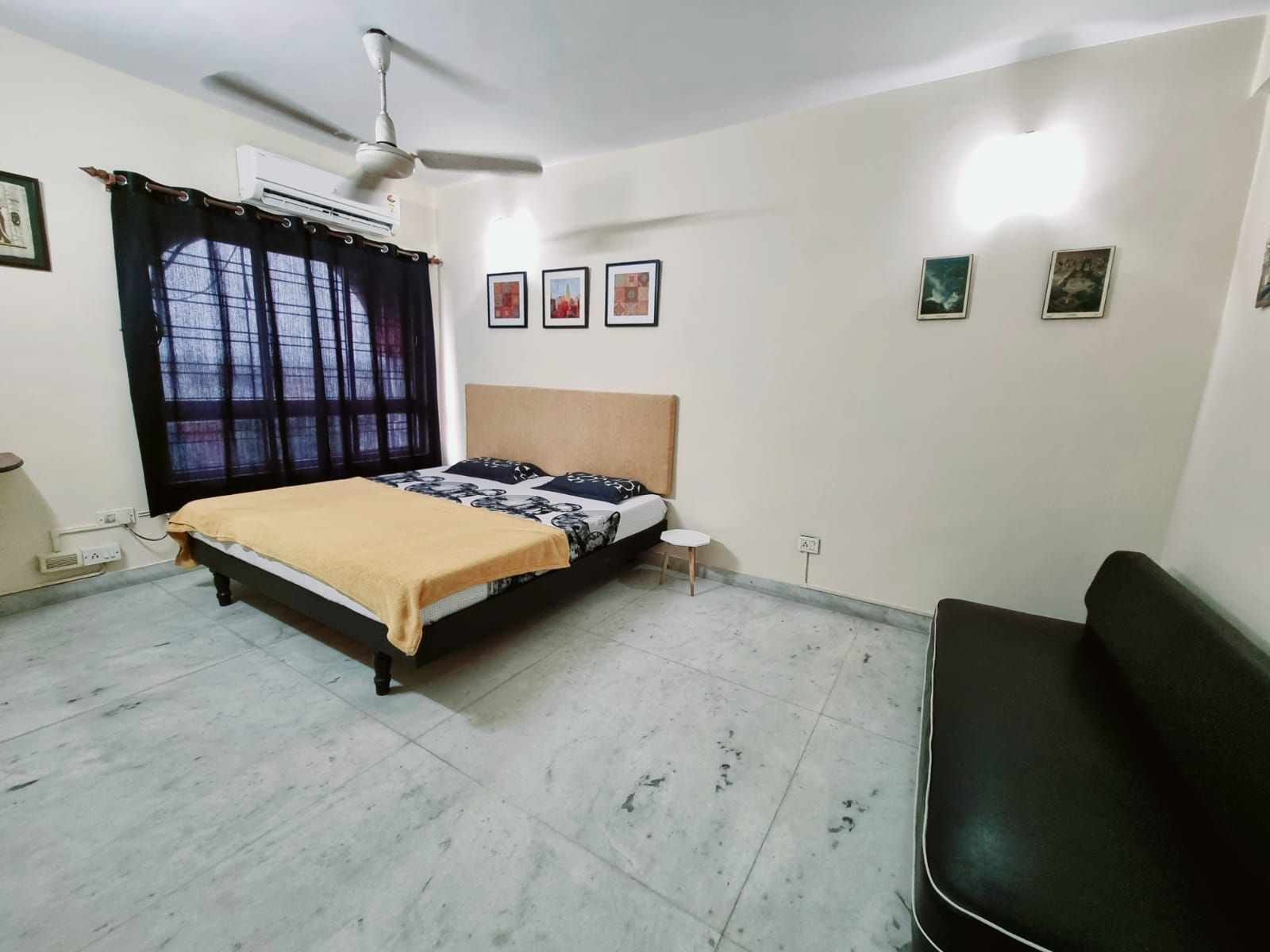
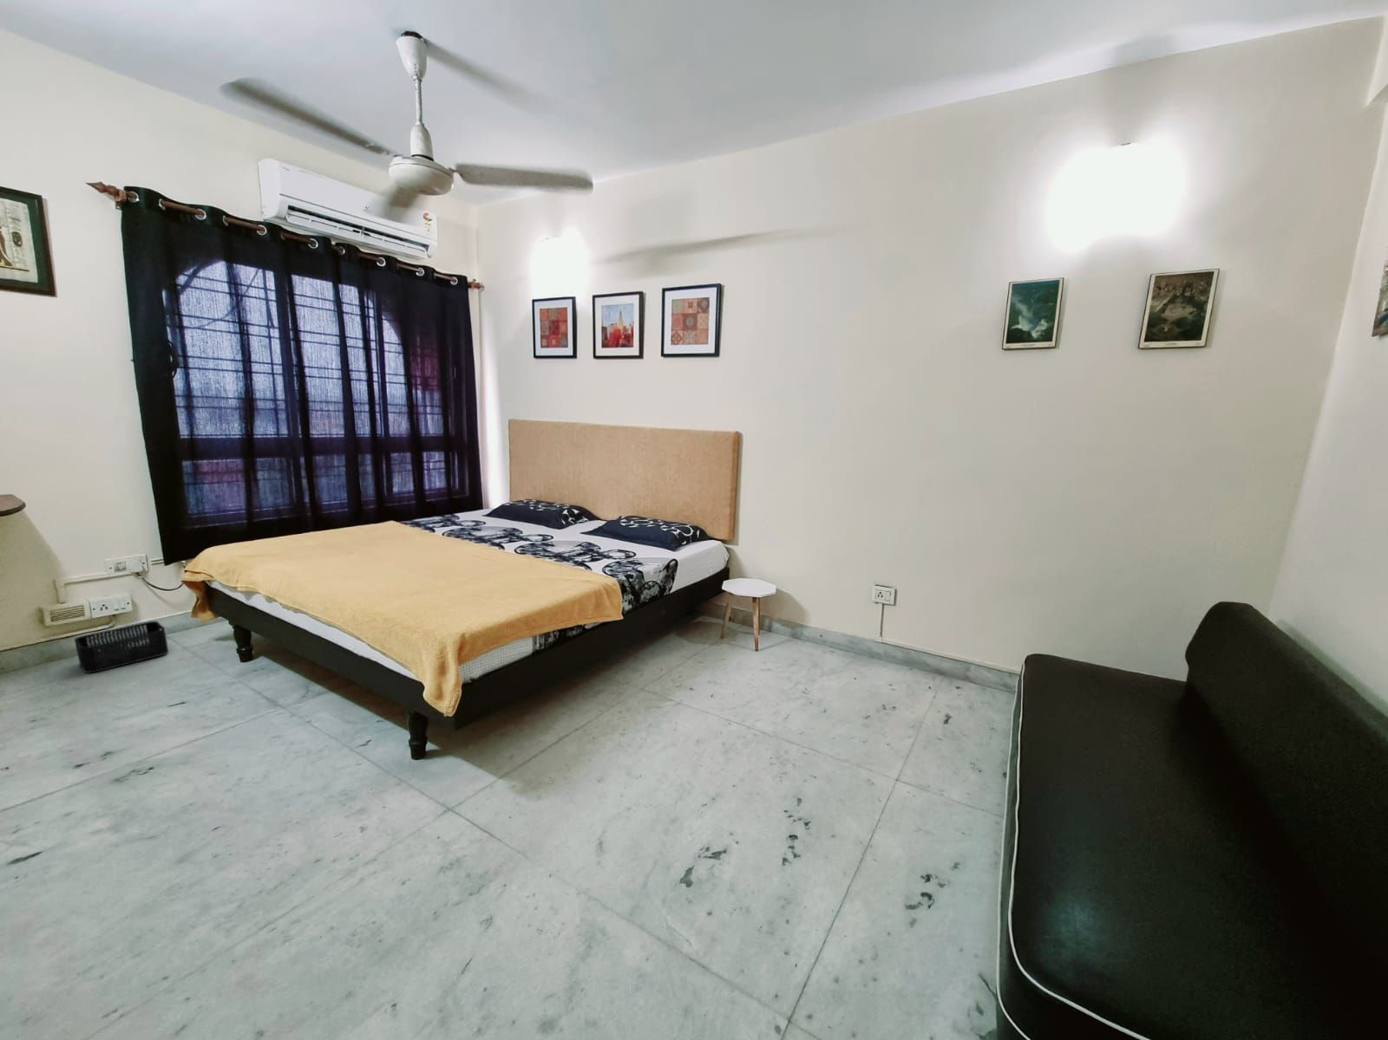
+ storage bin (122, 646)
